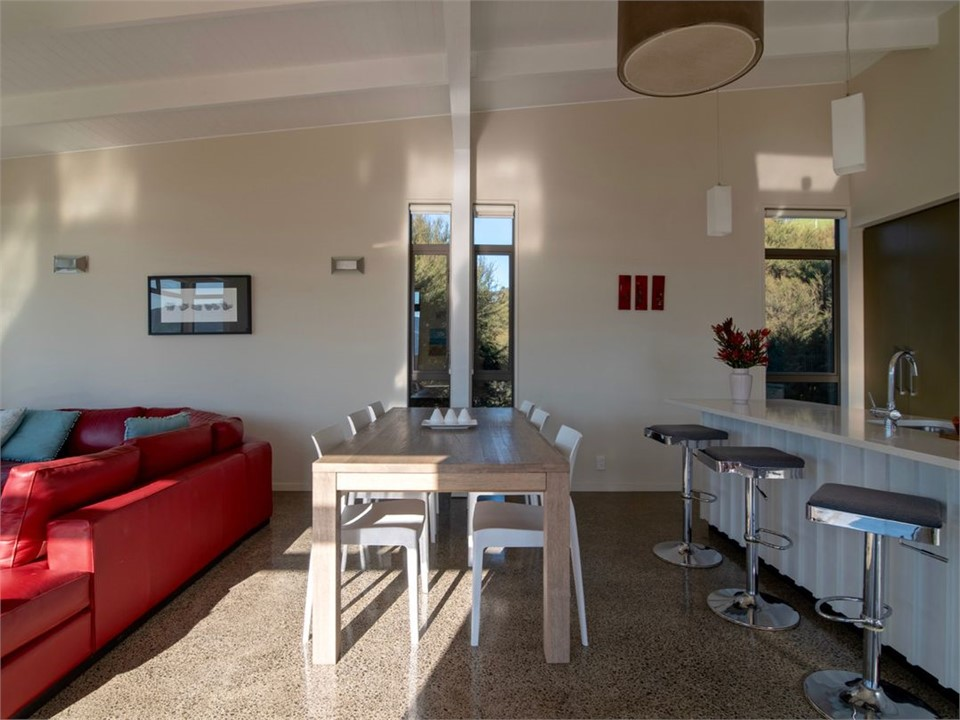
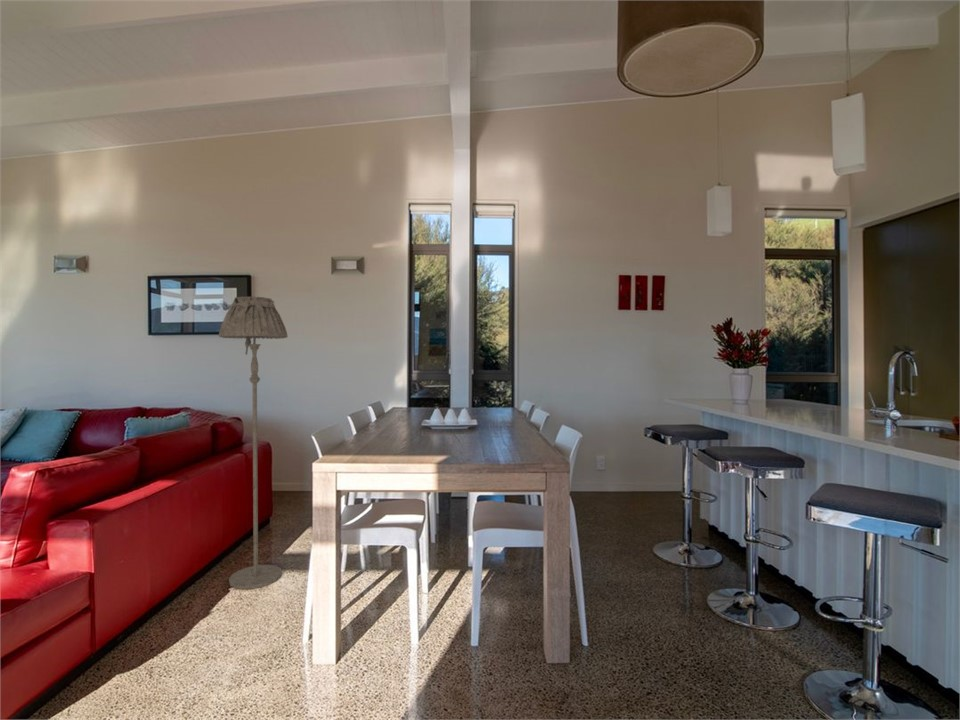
+ floor lamp (254, 438)
